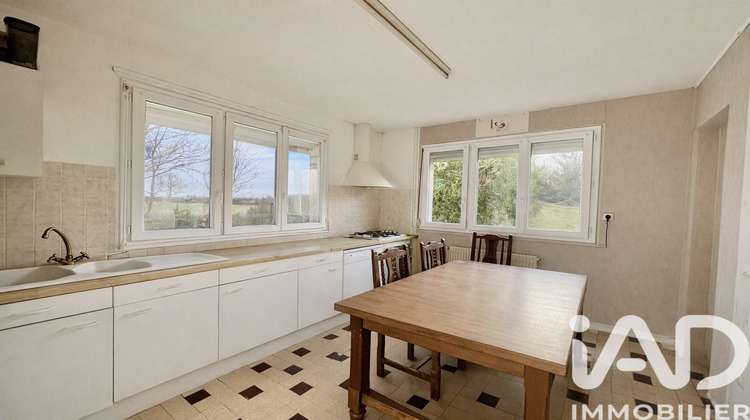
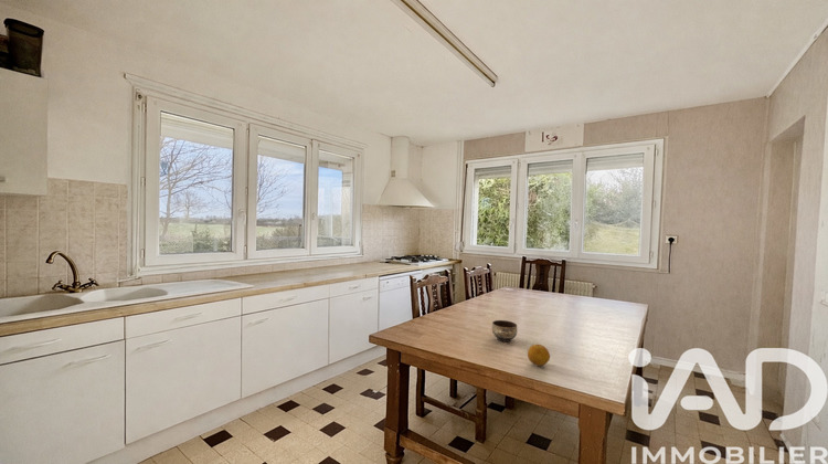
+ ceramic bowl (503, 331)
+ fruit (538, 355)
